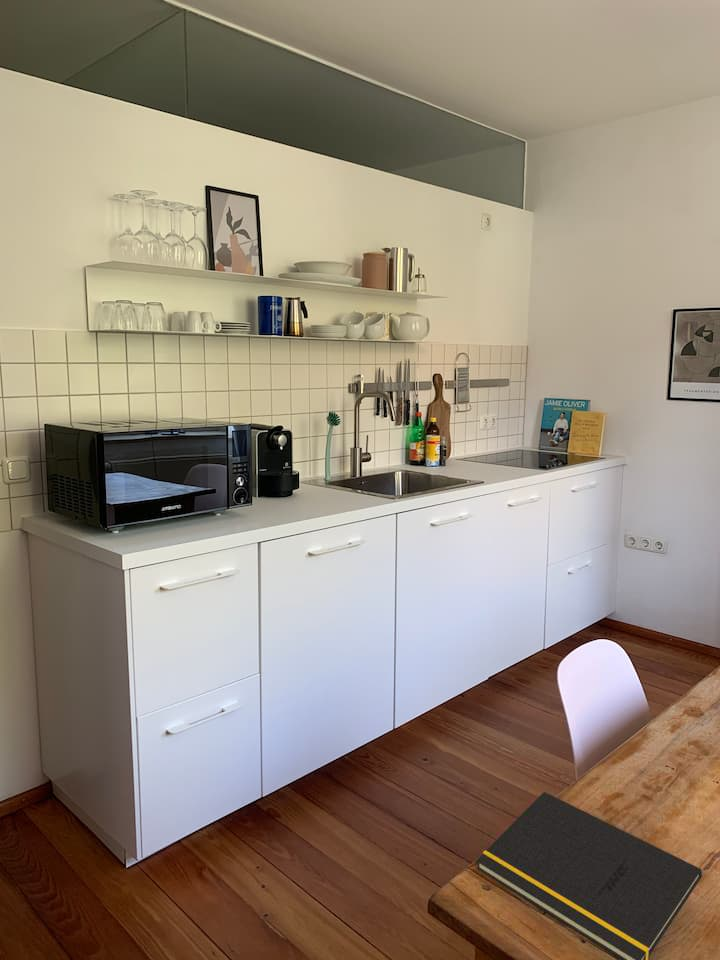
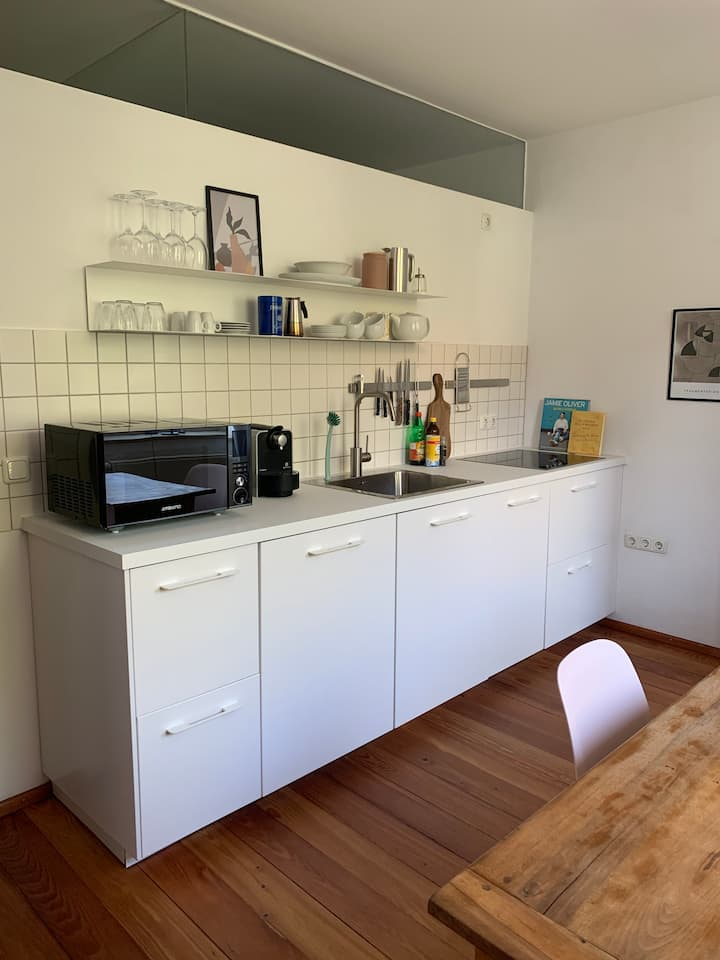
- notepad (585, 868)
